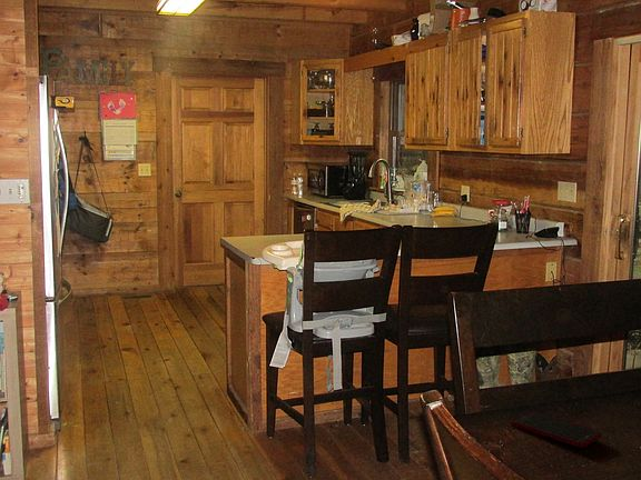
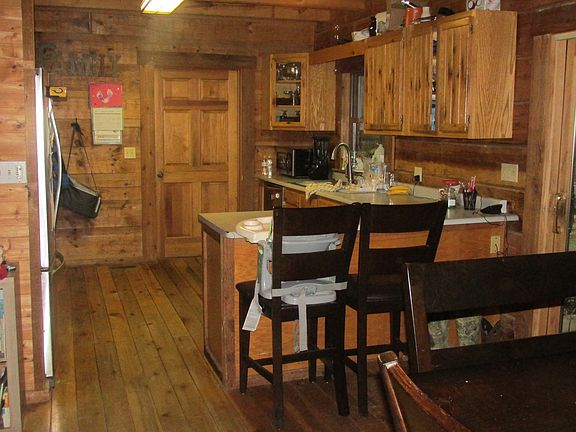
- cell phone (554, 428)
